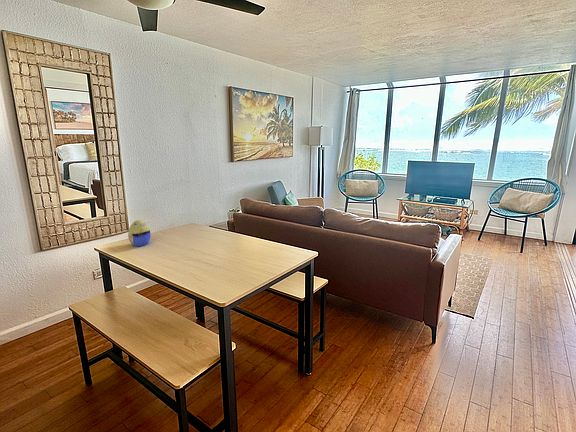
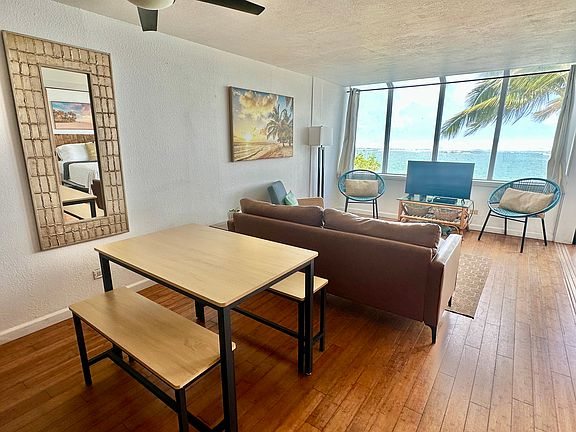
- decorative egg (139, 232)
